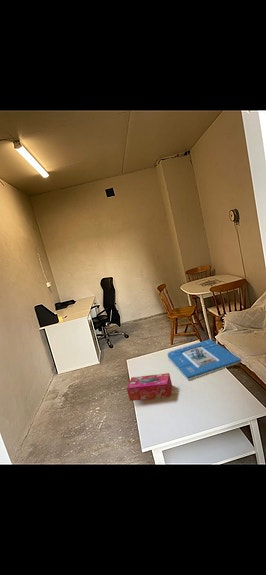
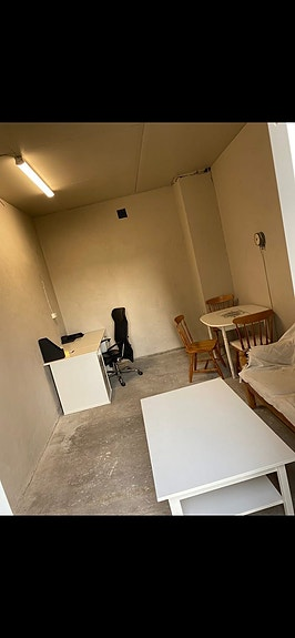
- tissue box (149, 386)
- architectural model (199, 354)
